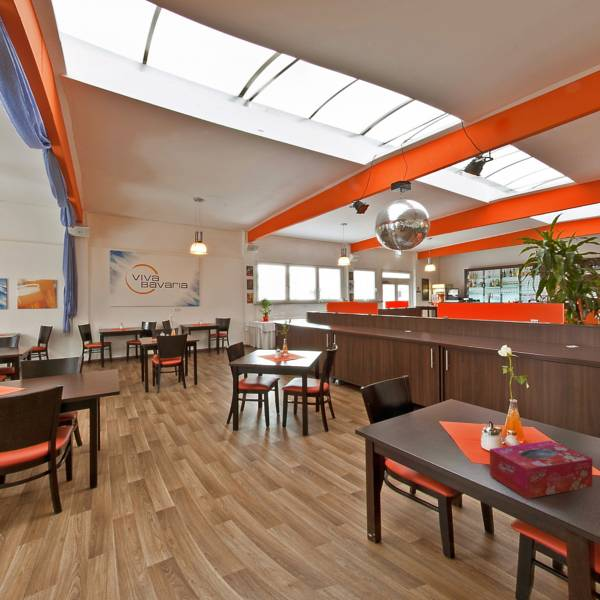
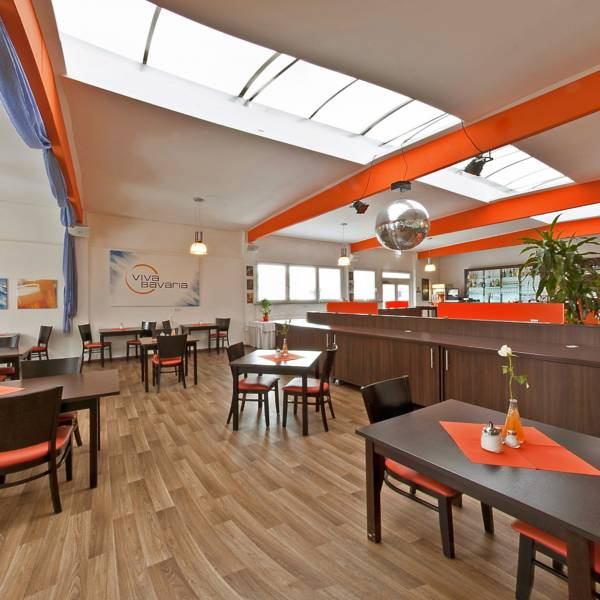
- tissue box (539, 467)
